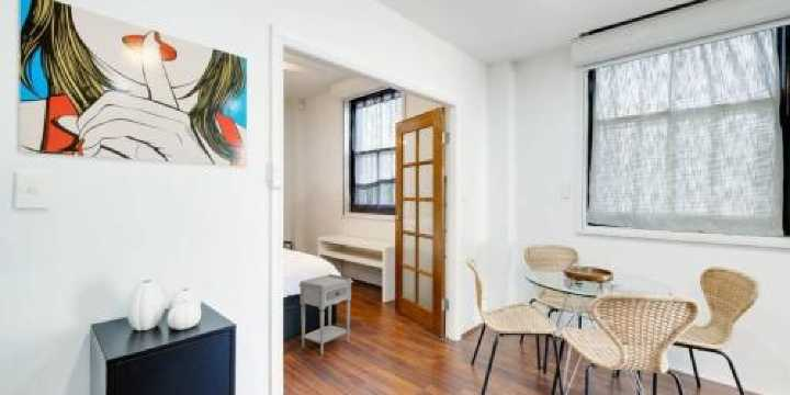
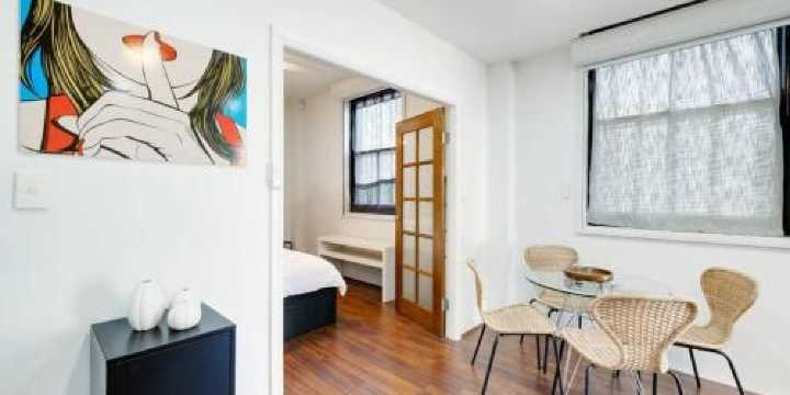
- nightstand (328, 312)
